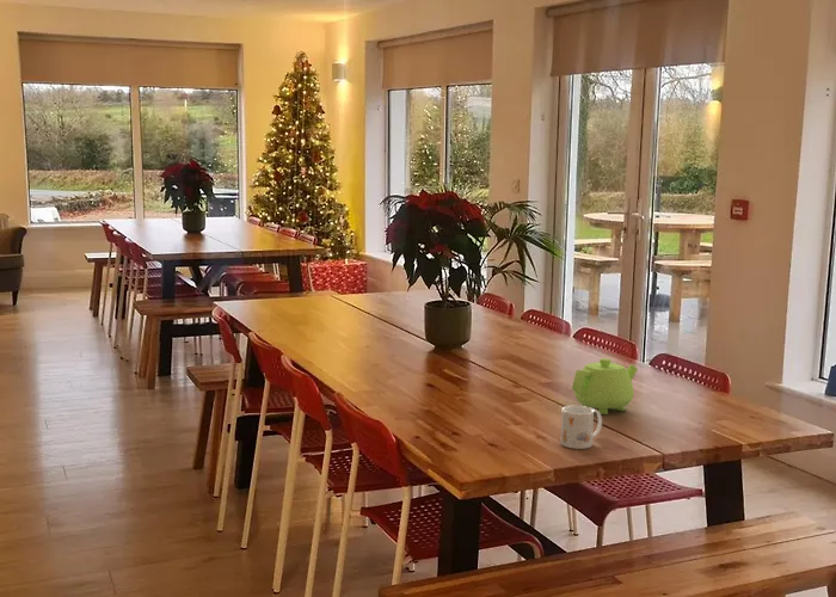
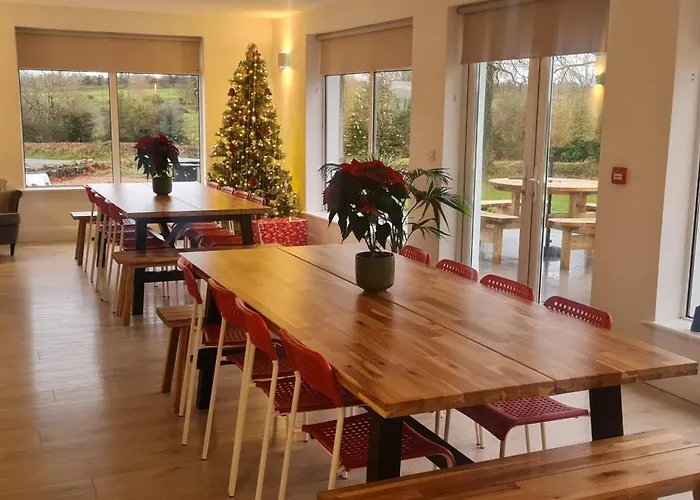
- teapot (606, 383)
- mug (583, 425)
